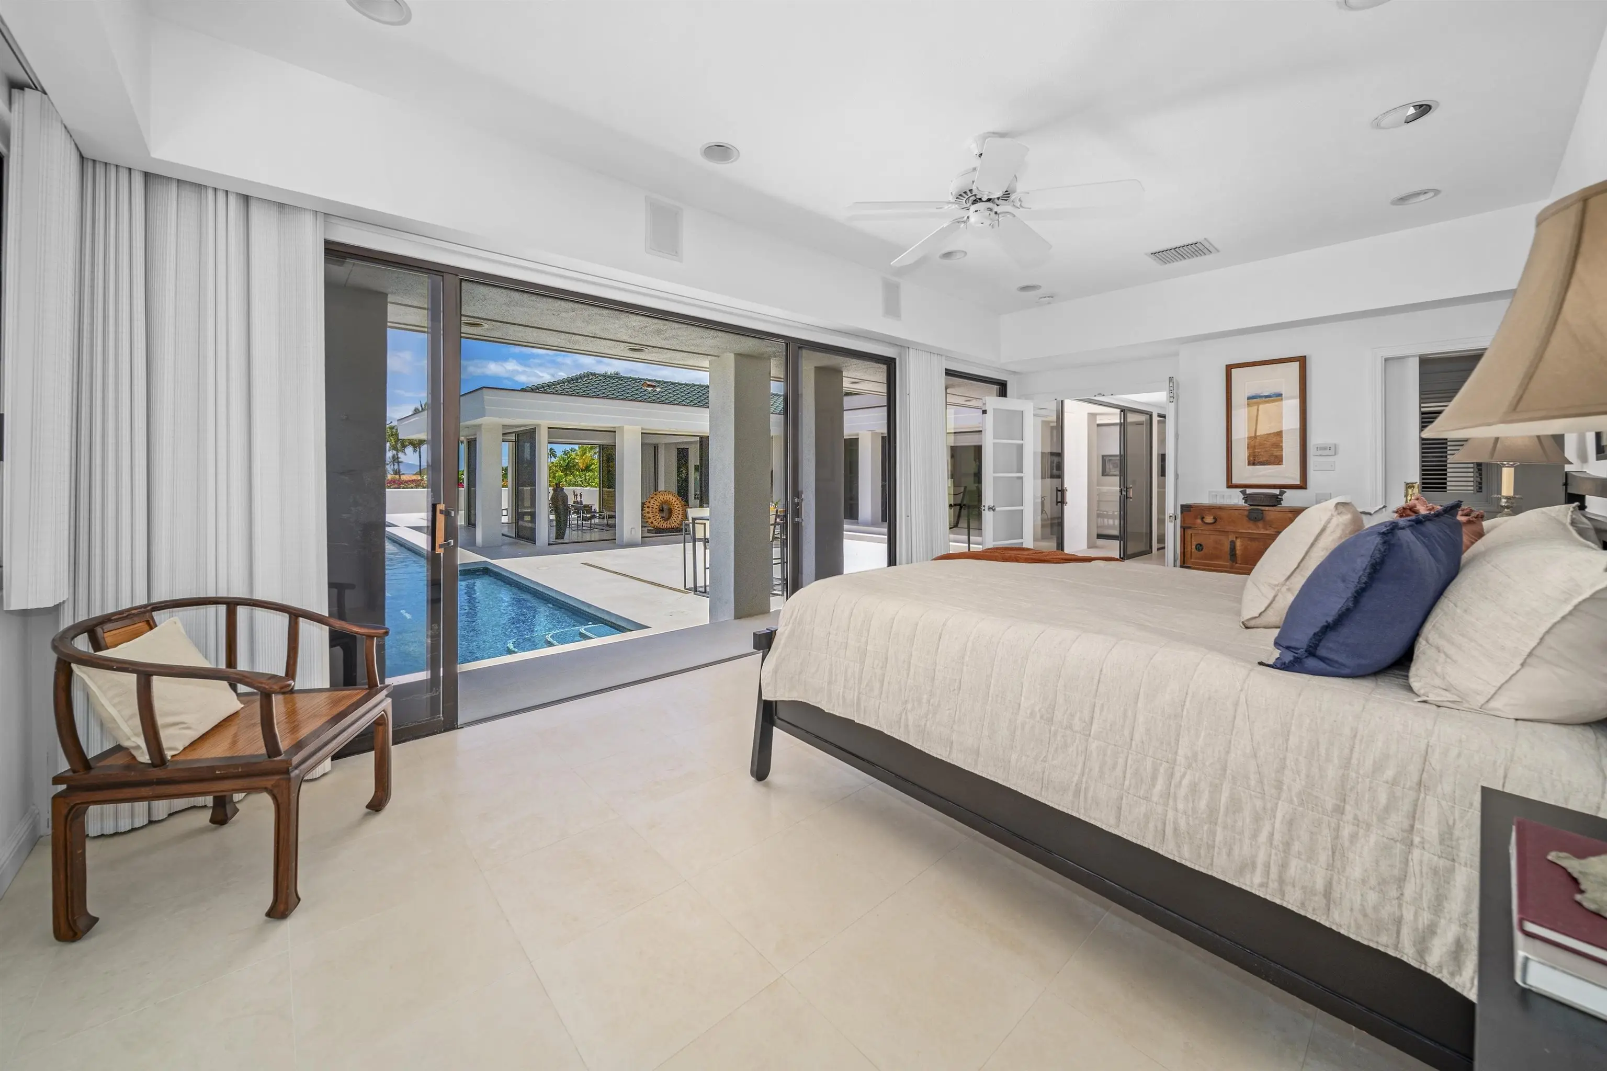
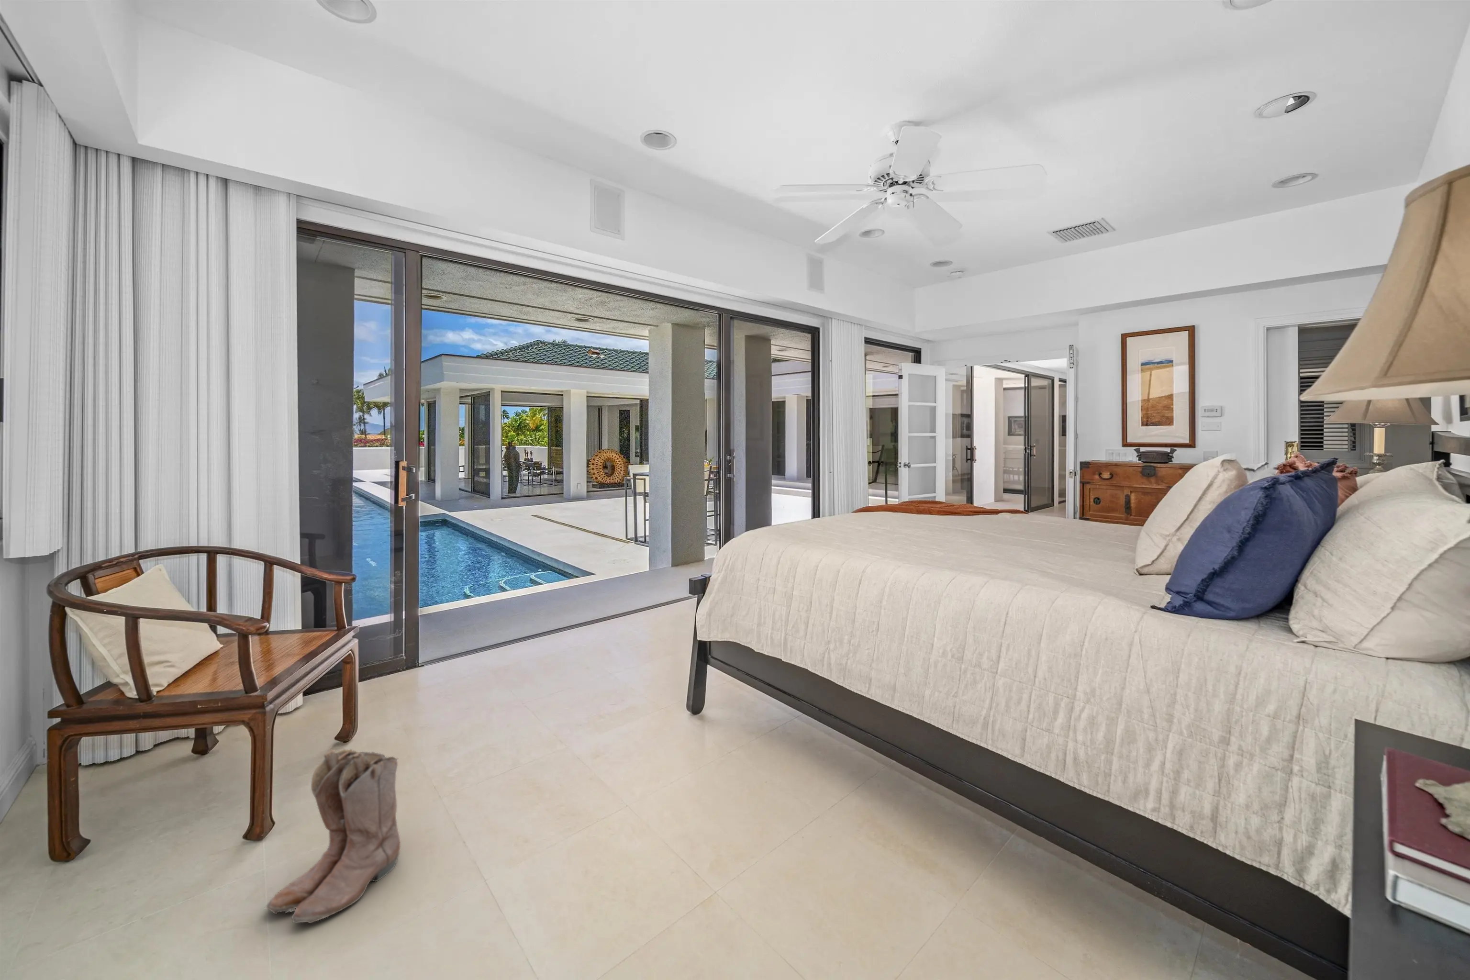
+ boots (337, 824)
